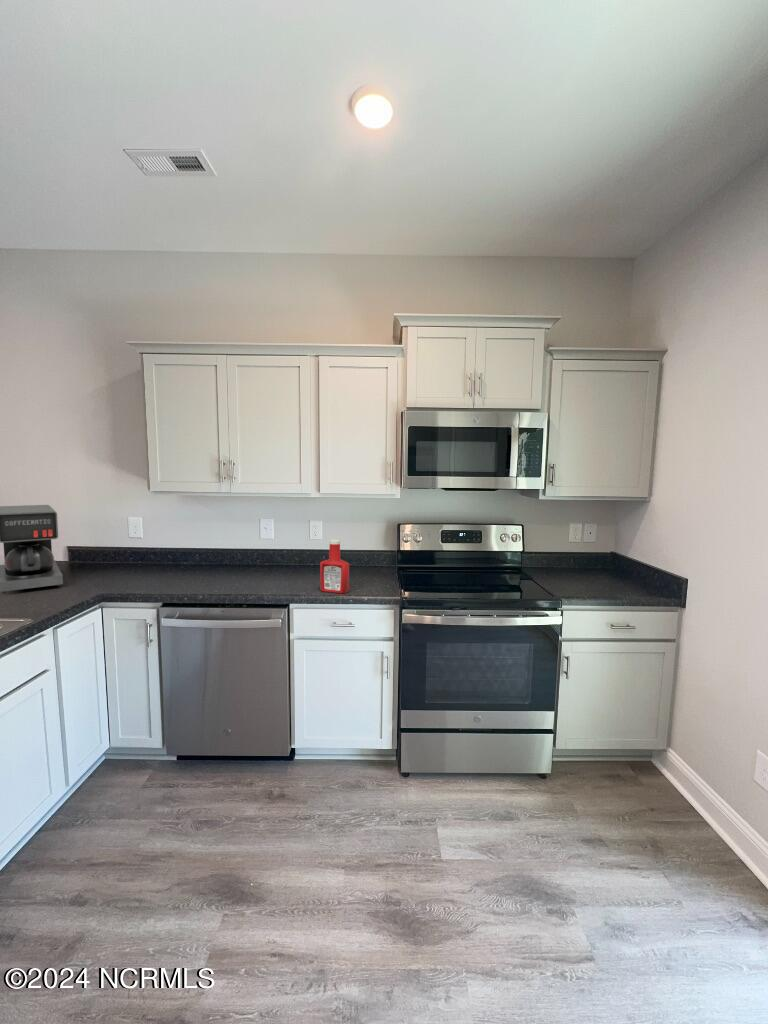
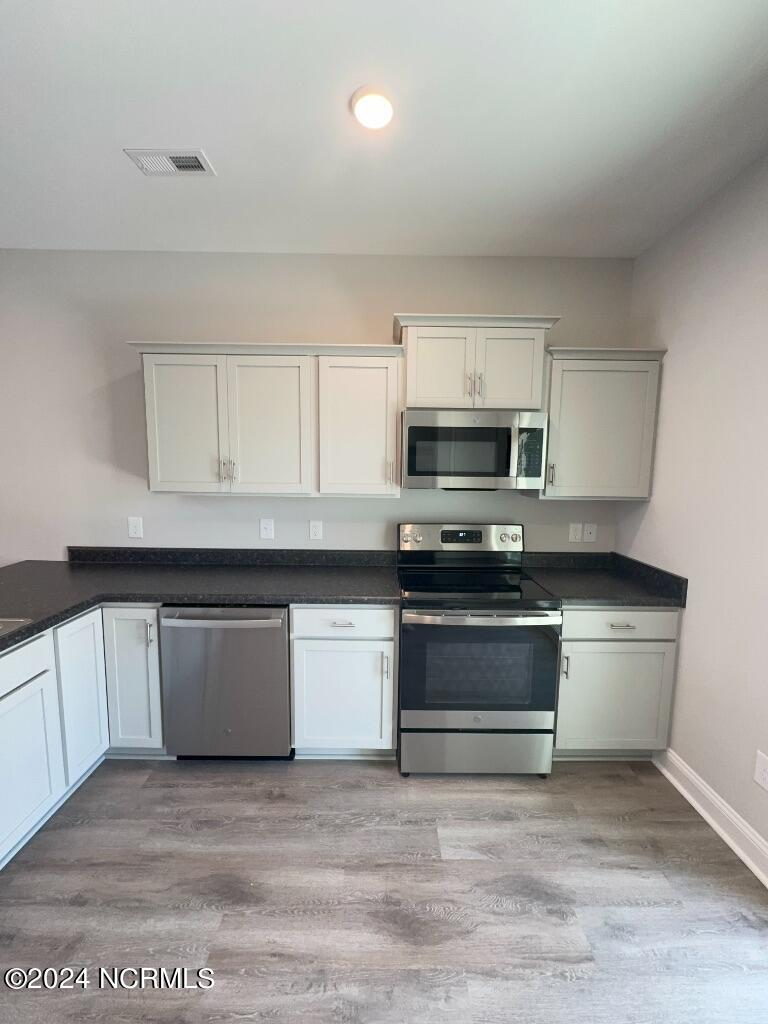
- coffee maker (28, 545)
- soap bottle (334, 565)
